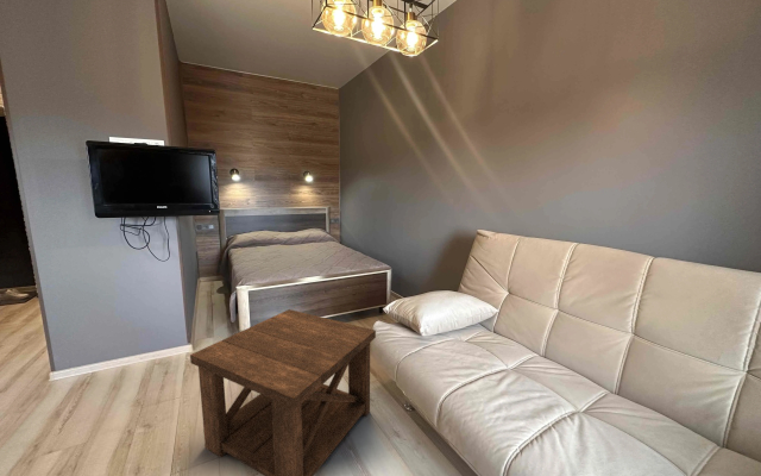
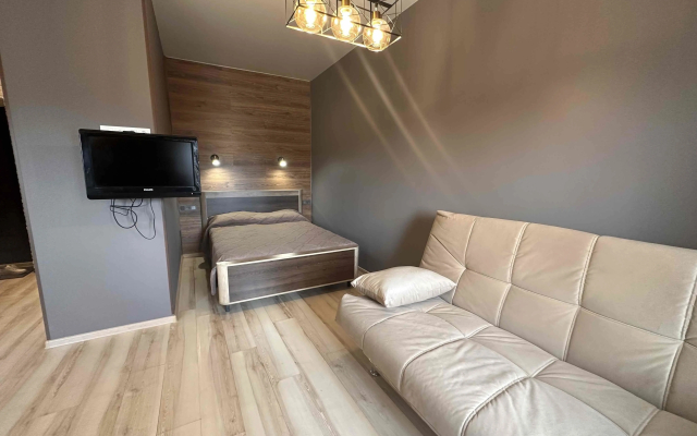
- side table (293, 384)
